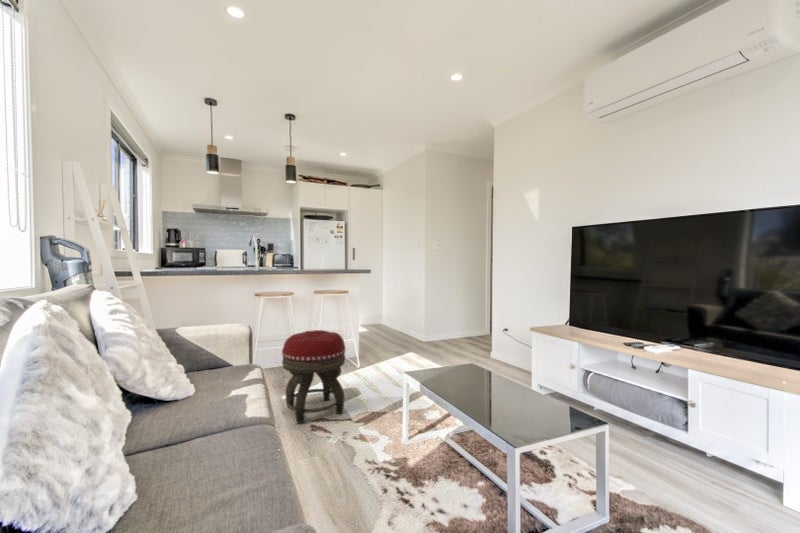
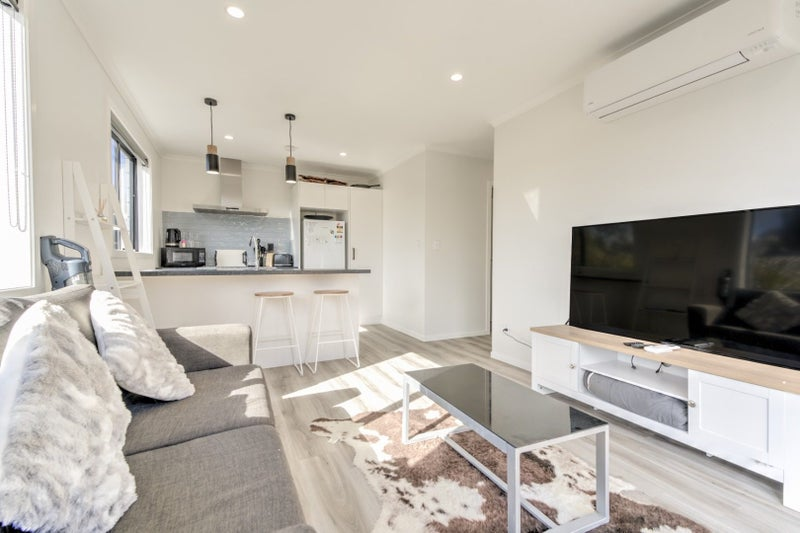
- footstool (314, 371)
